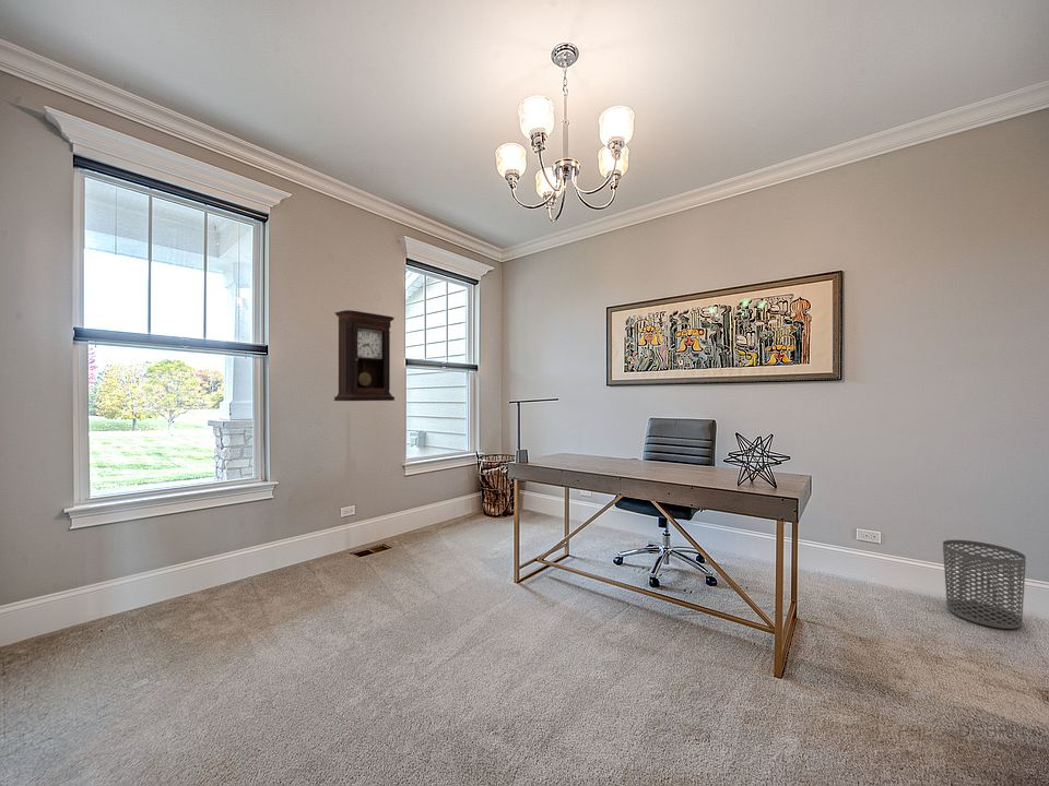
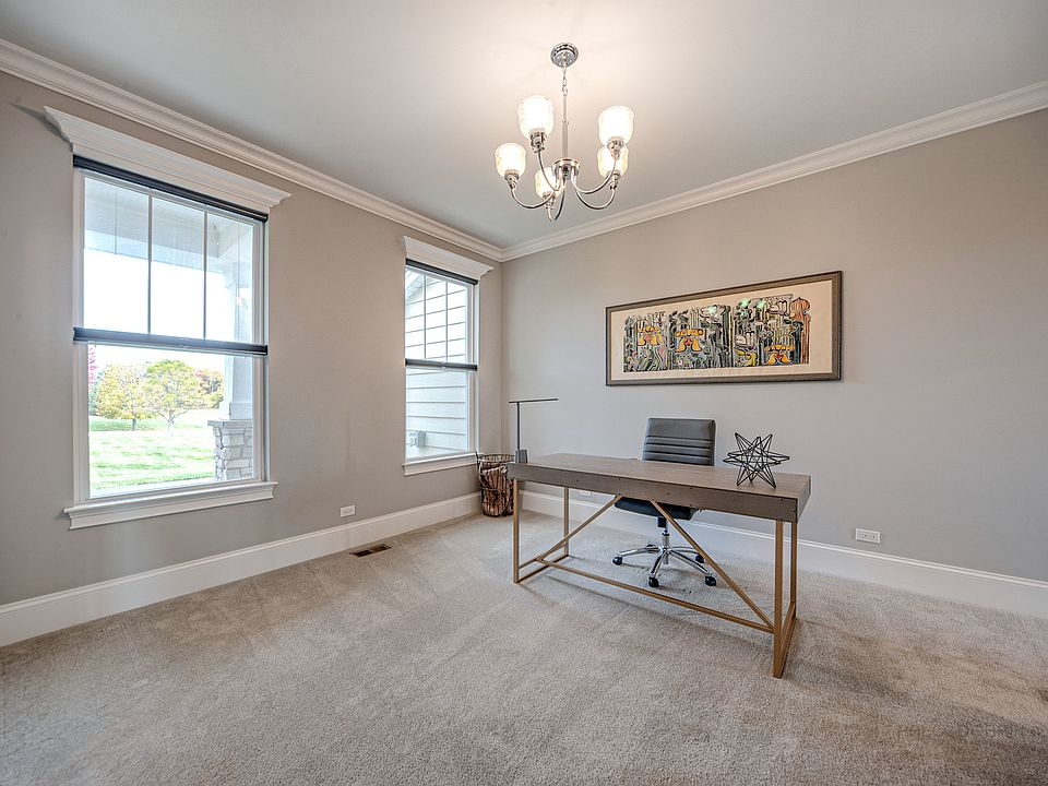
- pendulum clock (367, 357)
- waste bin (982, 582)
